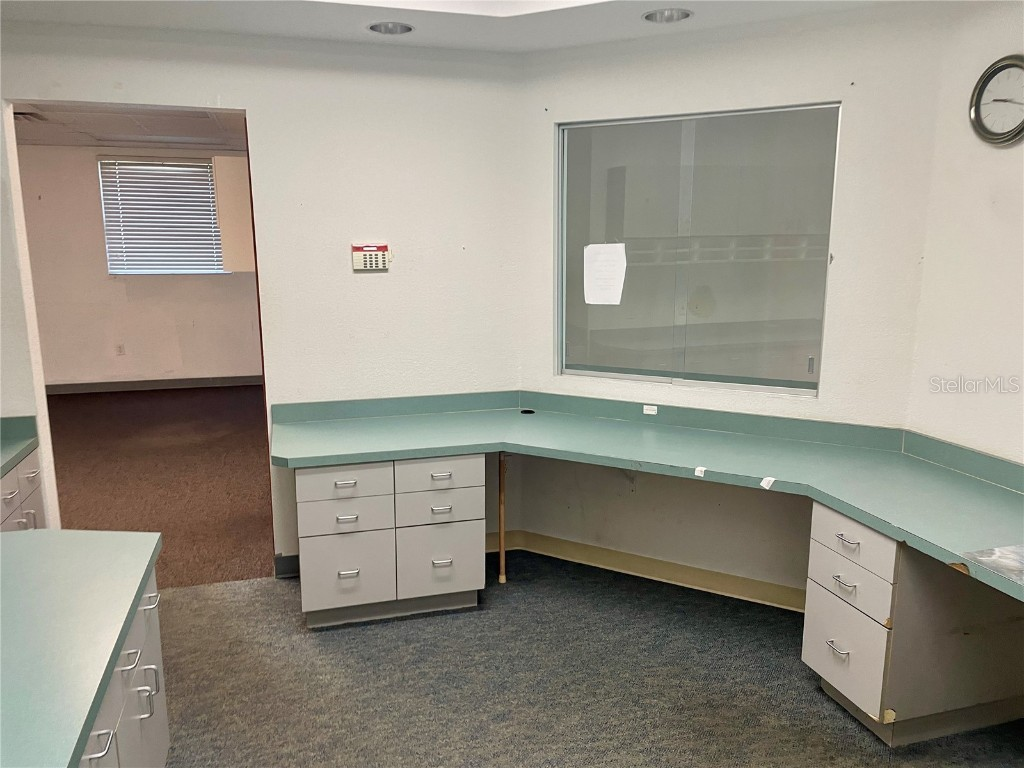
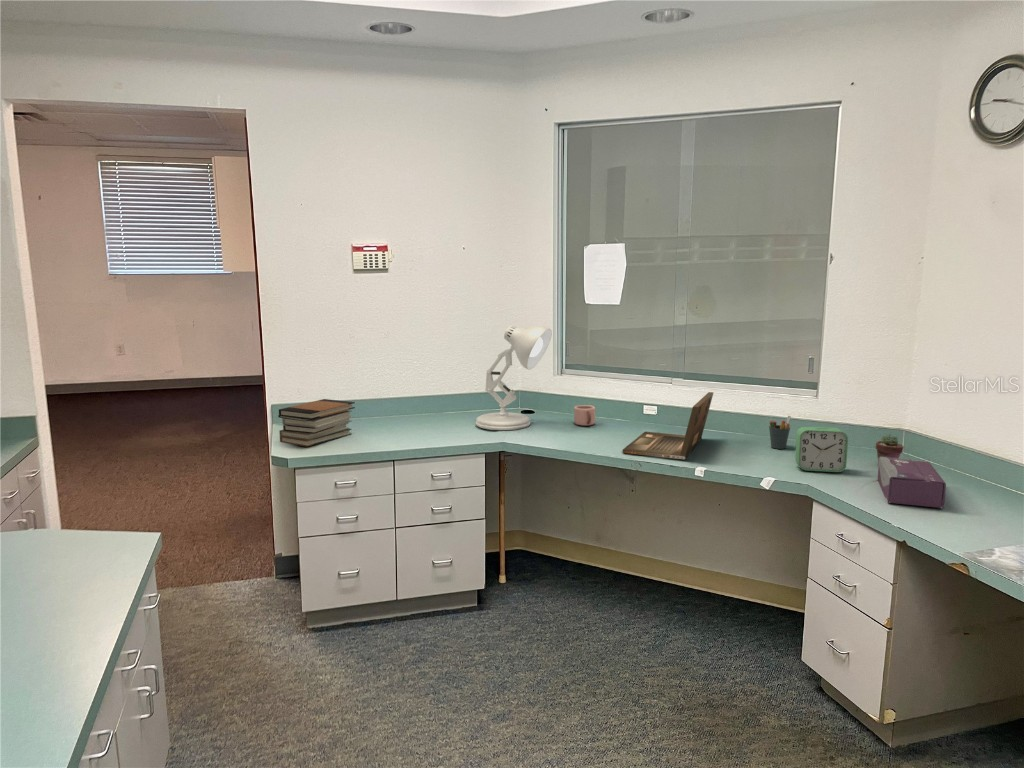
+ pen holder (779, 431)
+ tissue box (909, 480)
+ alarm clock (820, 448)
+ book stack (317, 421)
+ potted succulent (888, 450)
+ mug (585, 416)
+ desk lamp (505, 372)
+ laptop (666, 433)
